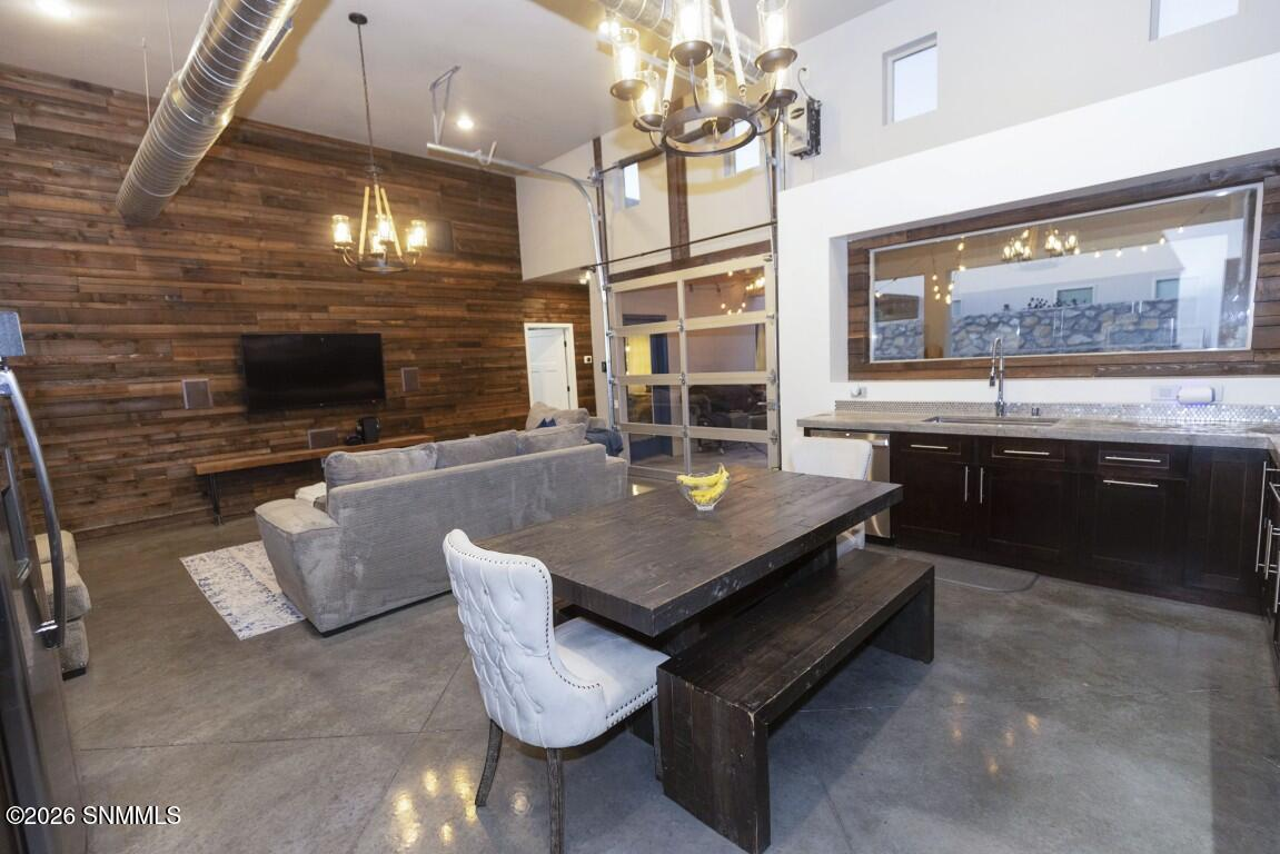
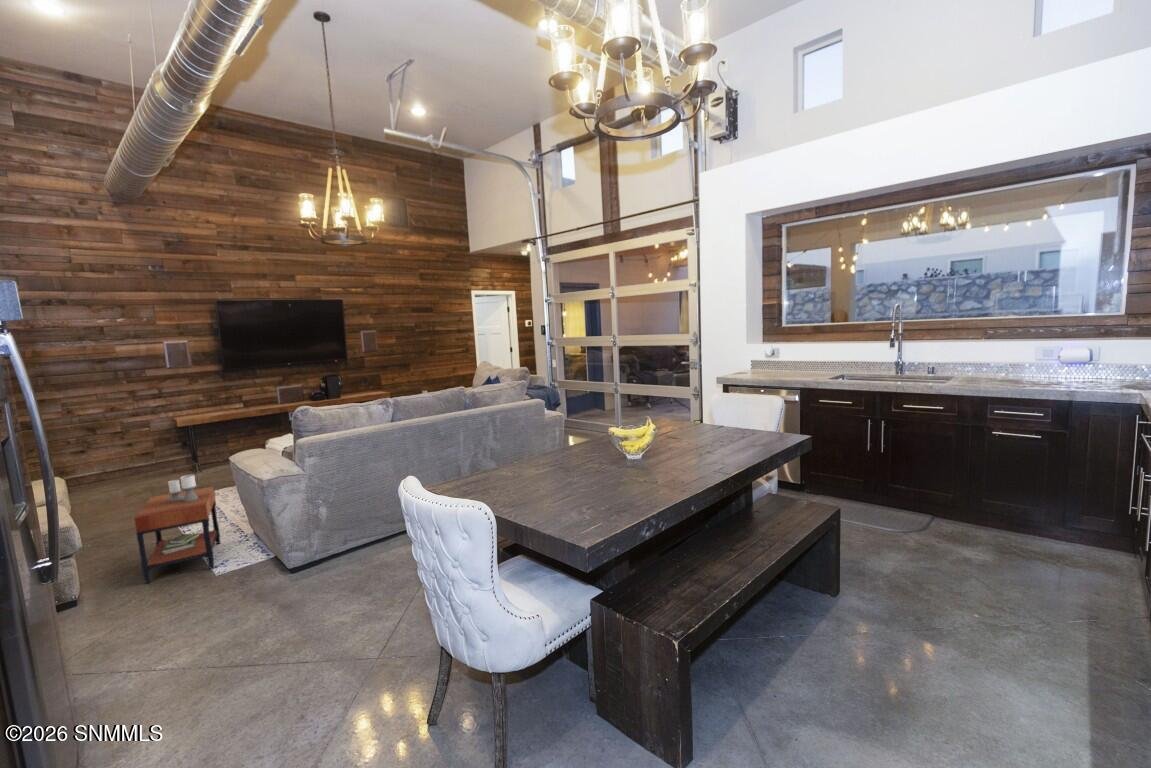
+ side table (180, 519)
